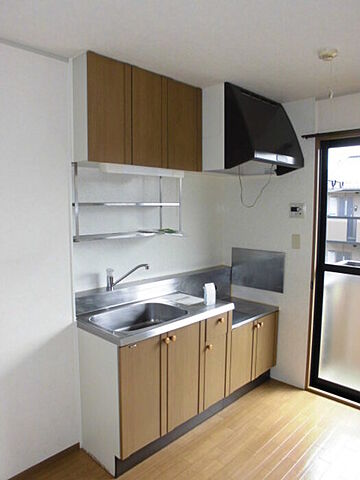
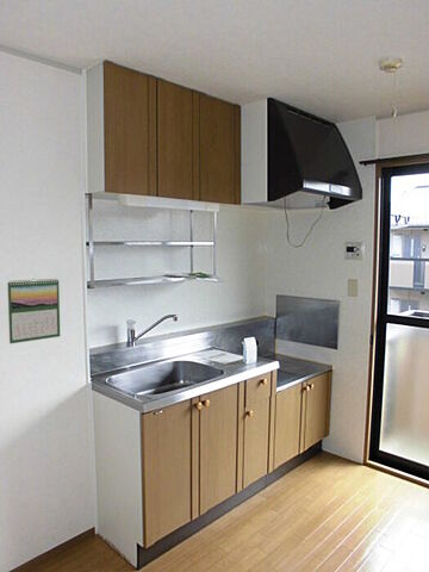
+ calendar (35, 309)
